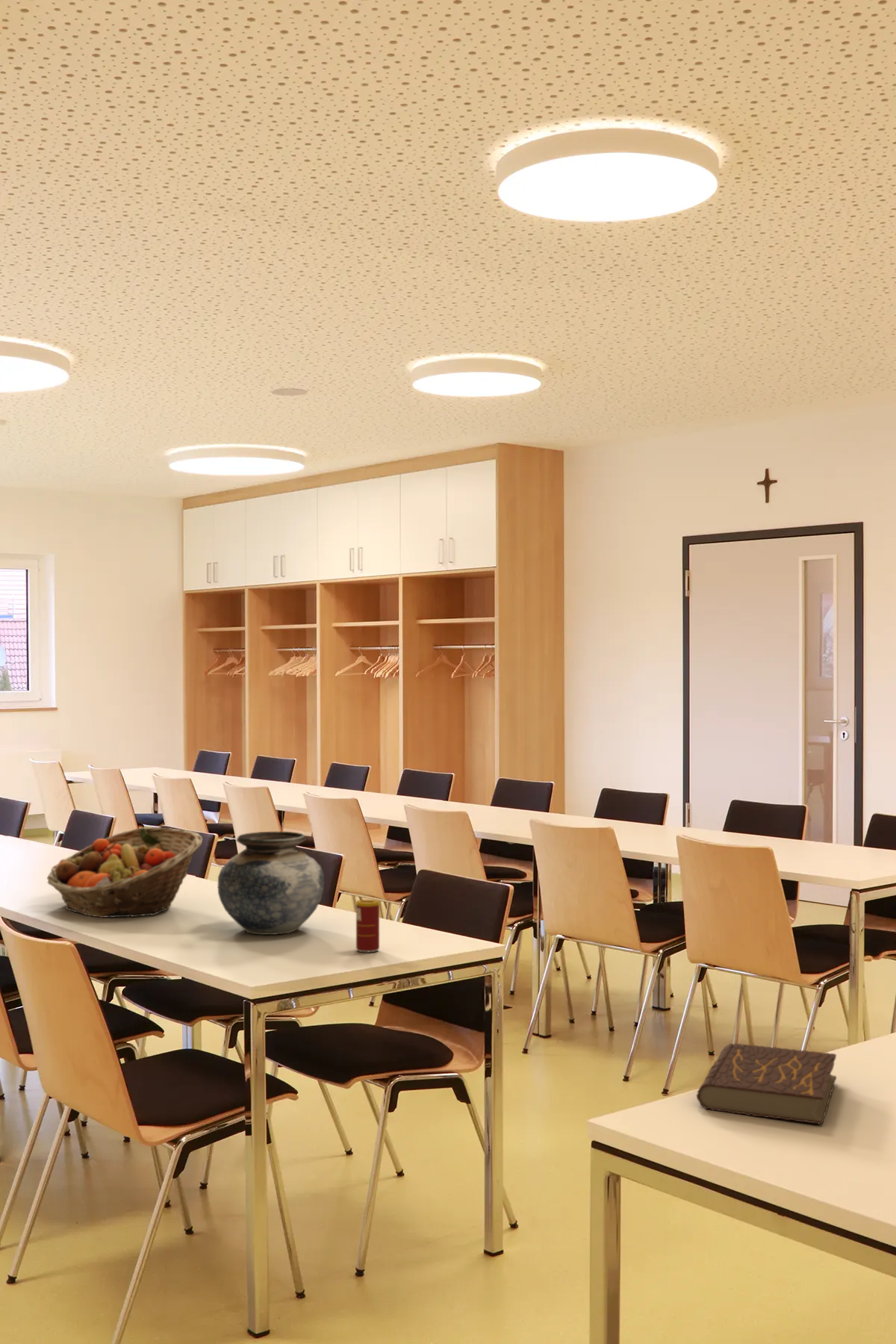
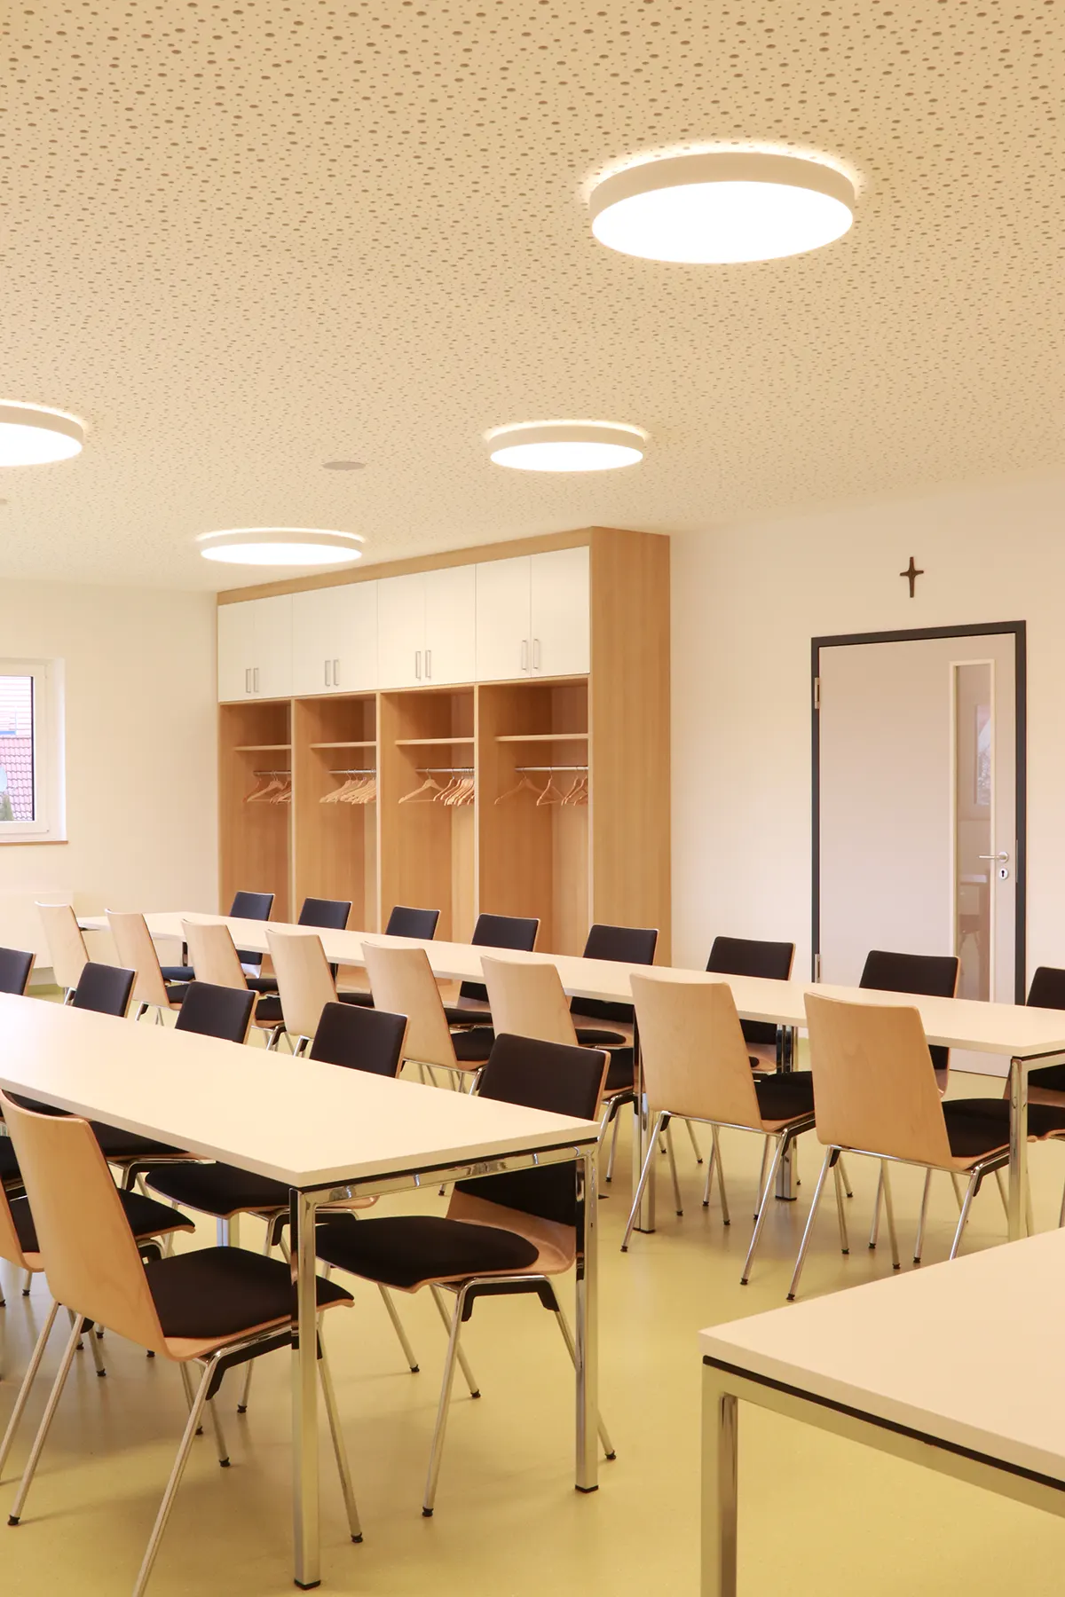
- beverage can (367, 925)
- fruit basket (125, 871)
- book (769, 1080)
- vase (271, 882)
